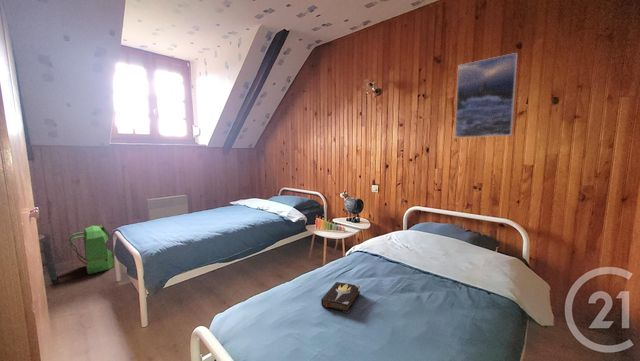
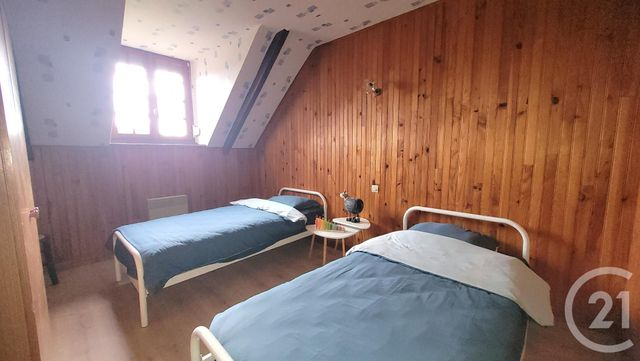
- hardback book (341, 295)
- backpack (92, 247)
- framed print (483, 98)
